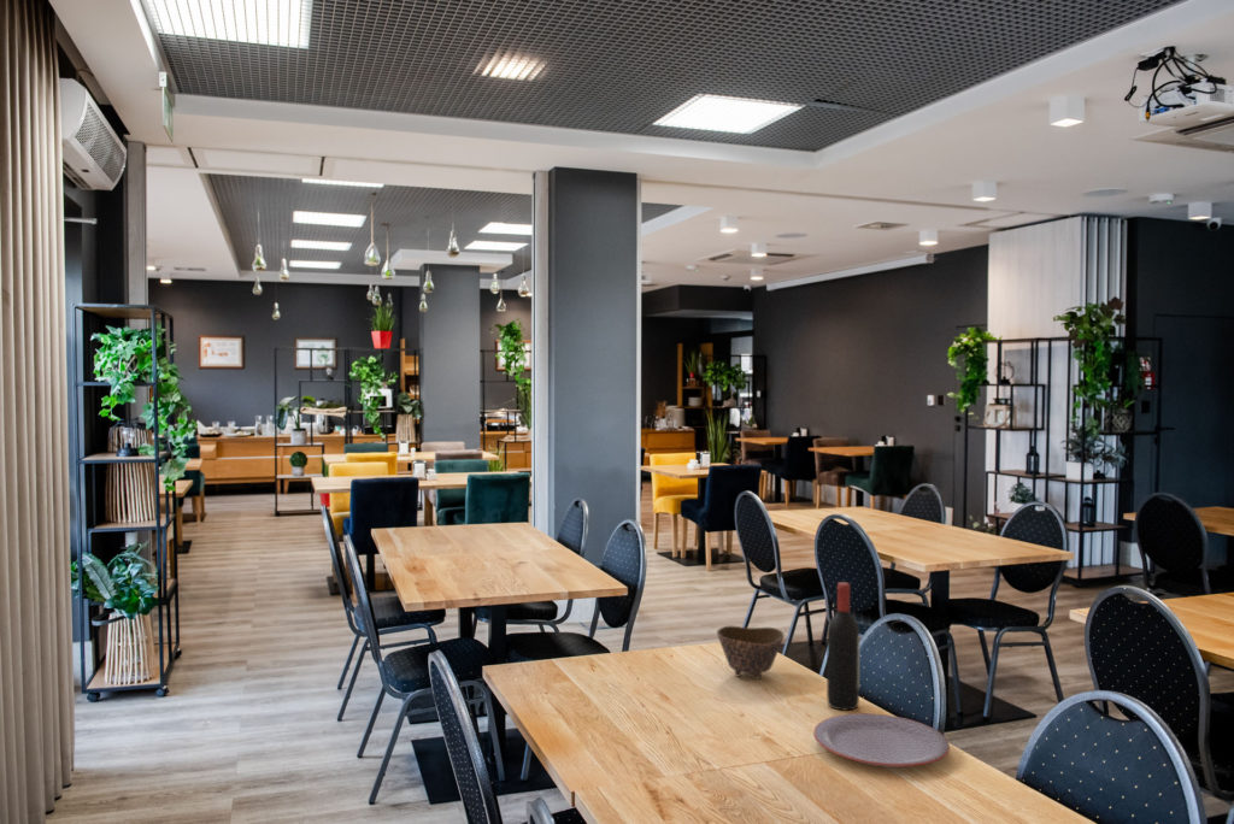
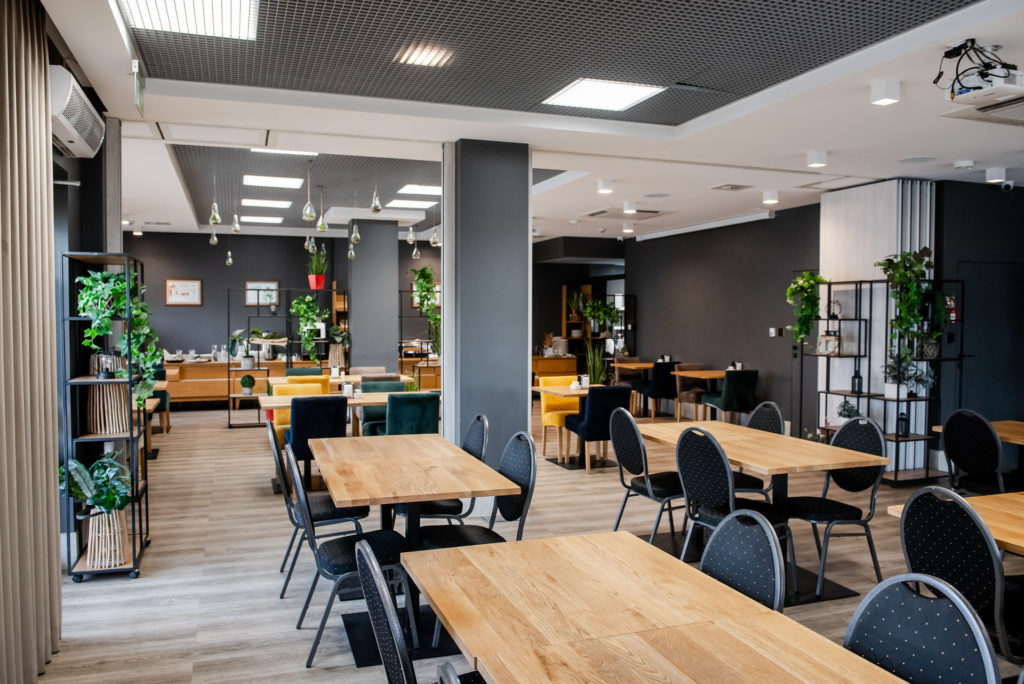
- bowl (750, 654)
- plate (880, 742)
- wine bottle (842, 645)
